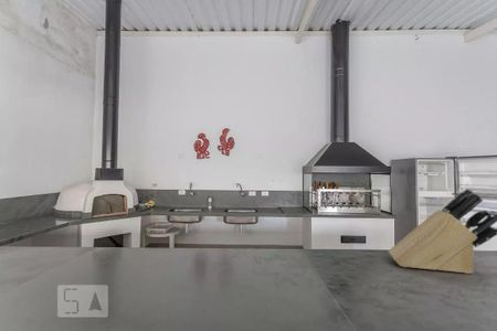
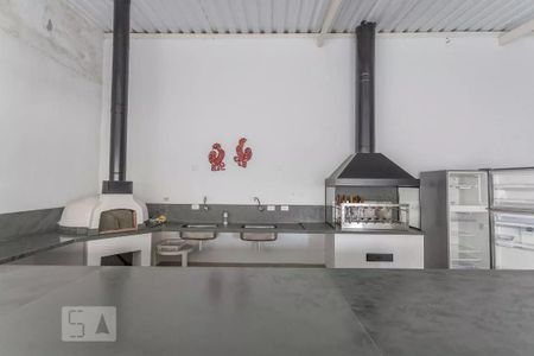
- knife block (440, 227)
